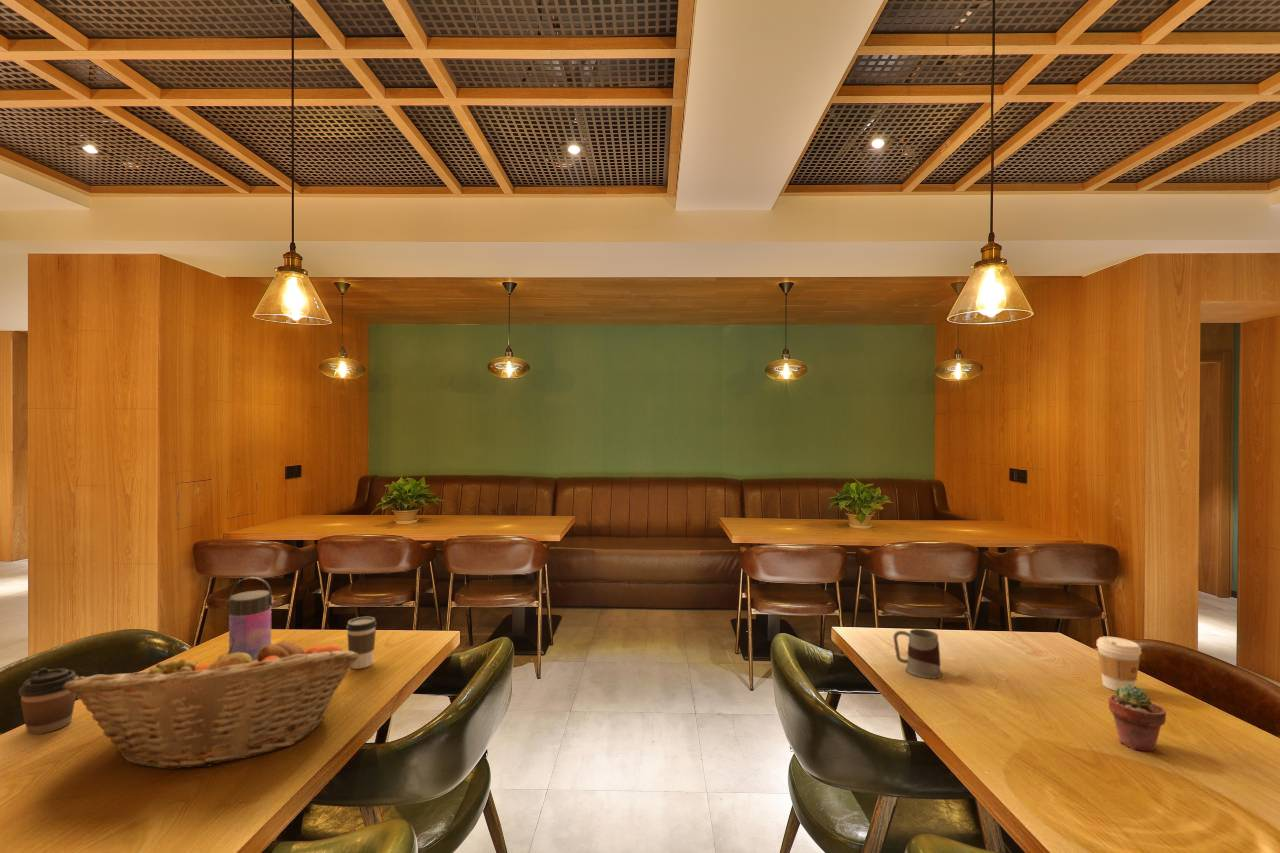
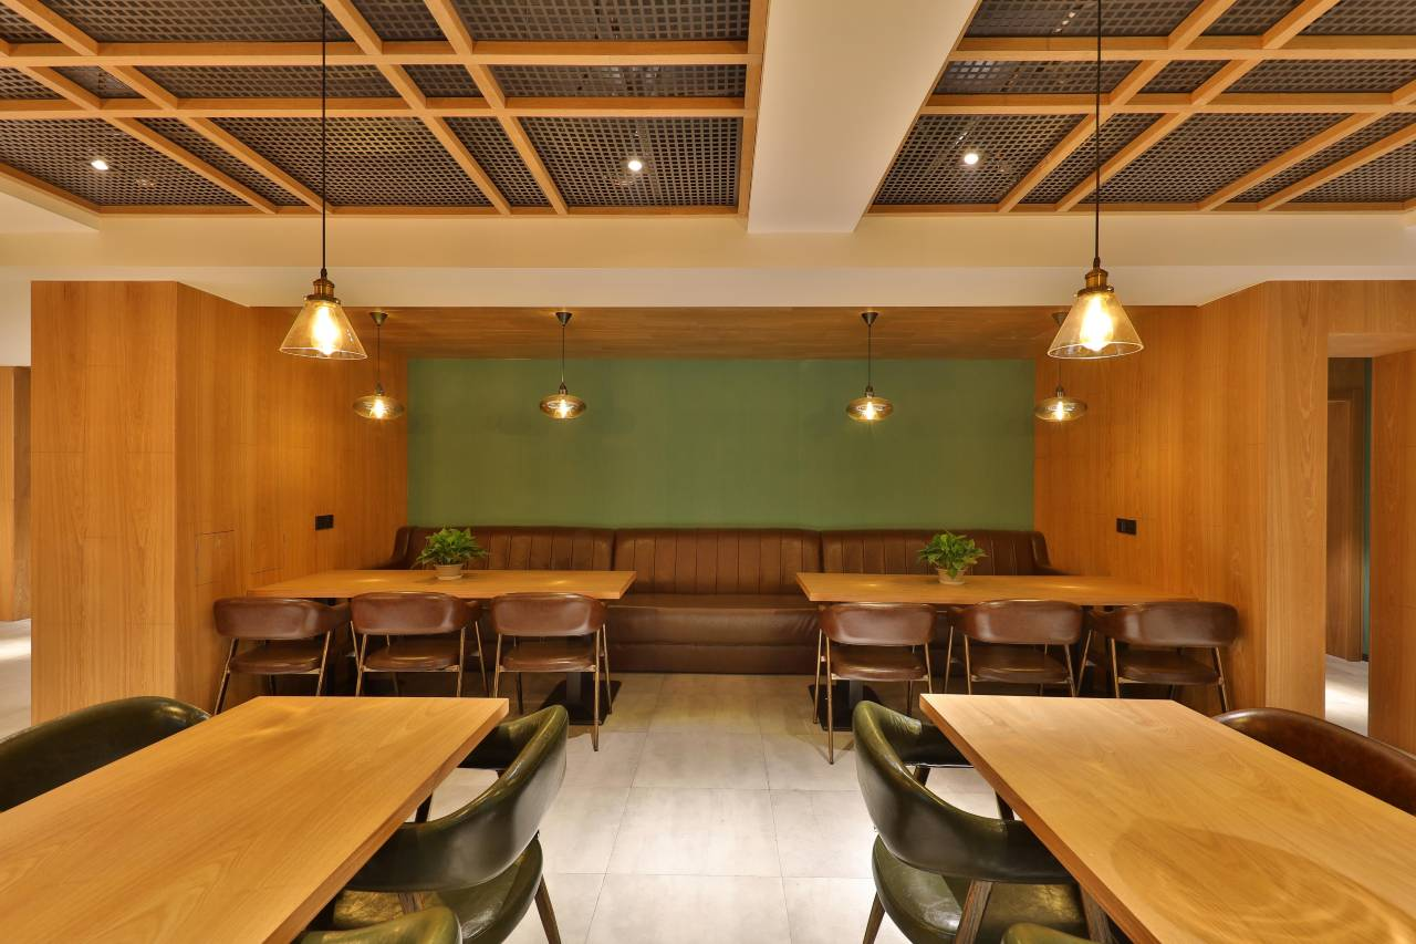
- fruit basket (225, 686)
- coffee cup (361, 642)
- mug (917, 651)
- potted succulent (1136, 715)
- coffee cup (1118, 663)
- coffee cup (49, 698)
- water bottle (250, 624)
